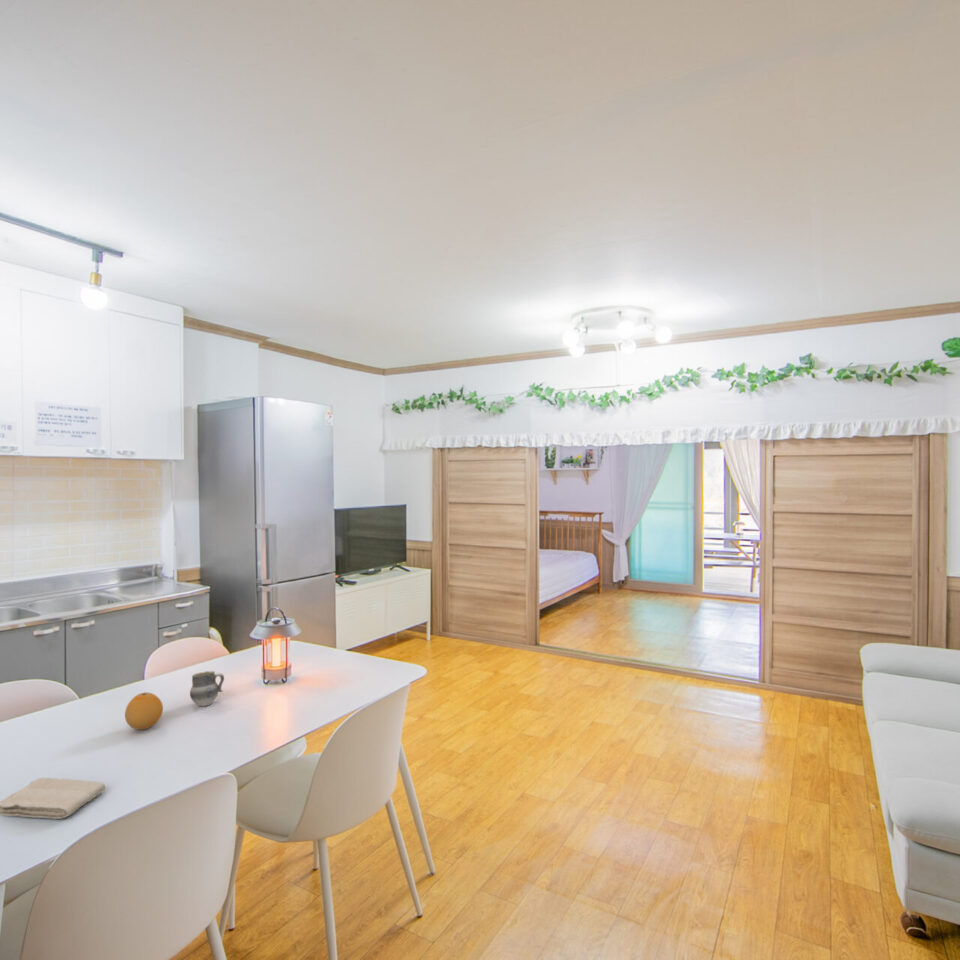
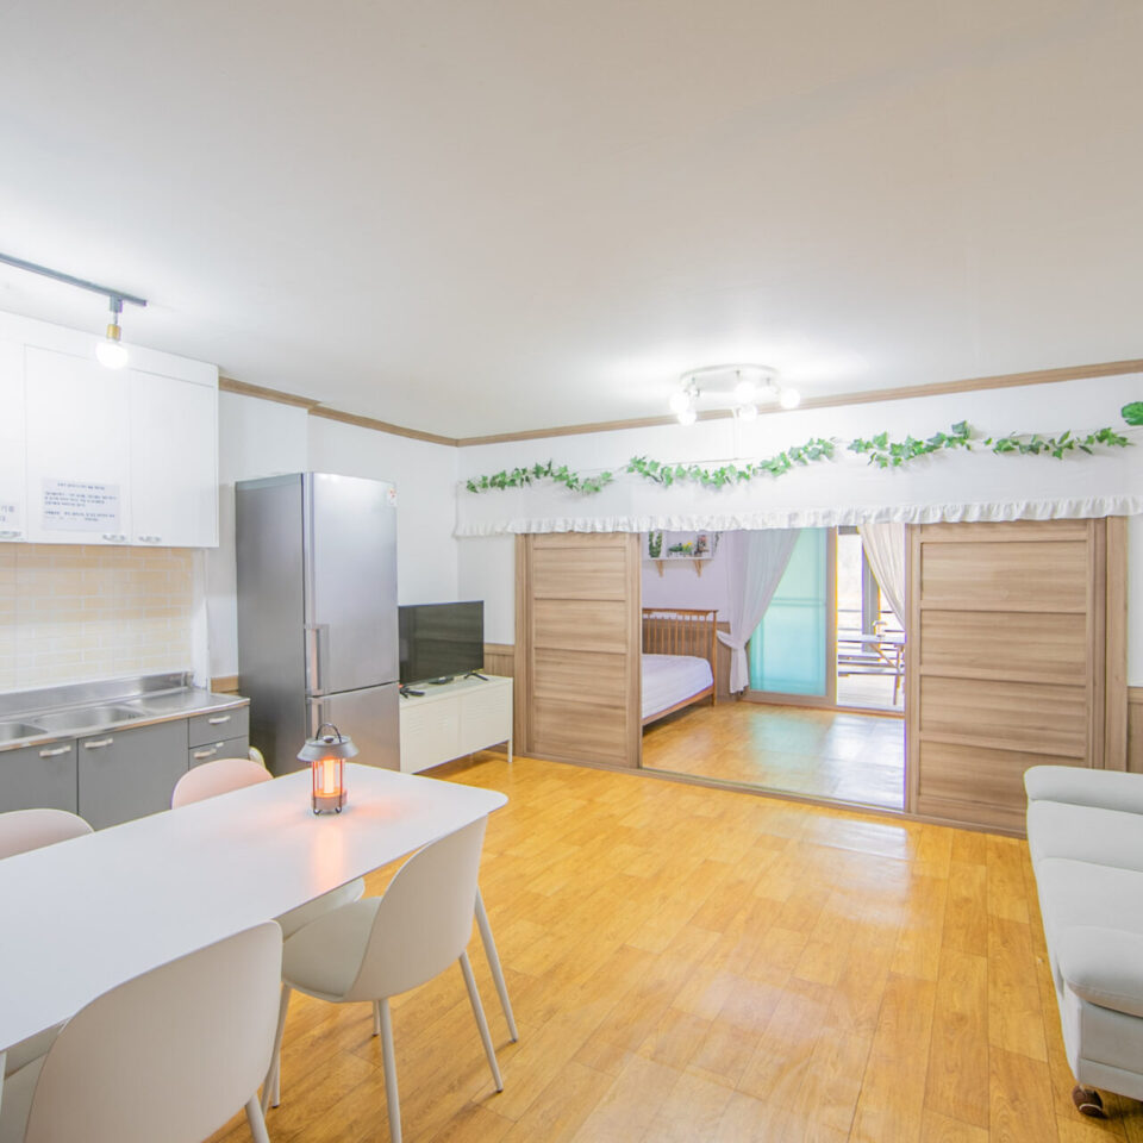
- fruit (144, 710)
- cup (207, 687)
- washcloth (51, 796)
